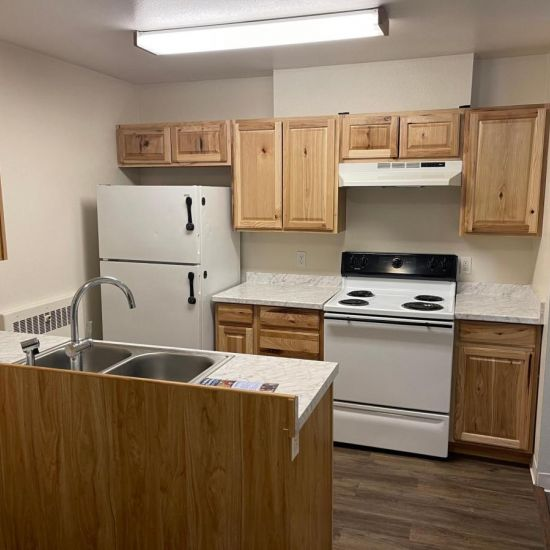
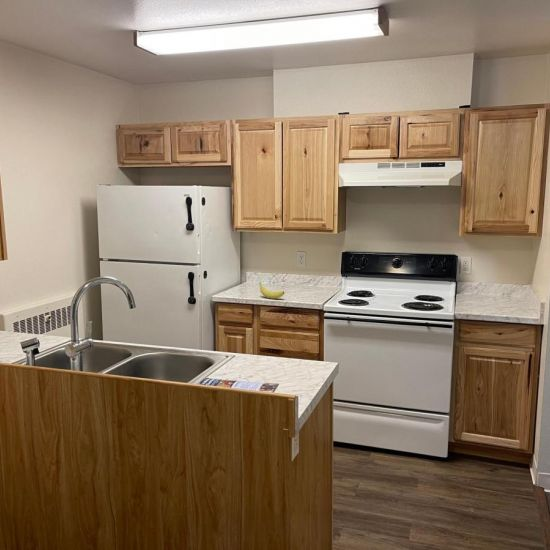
+ fruit (270, 291)
